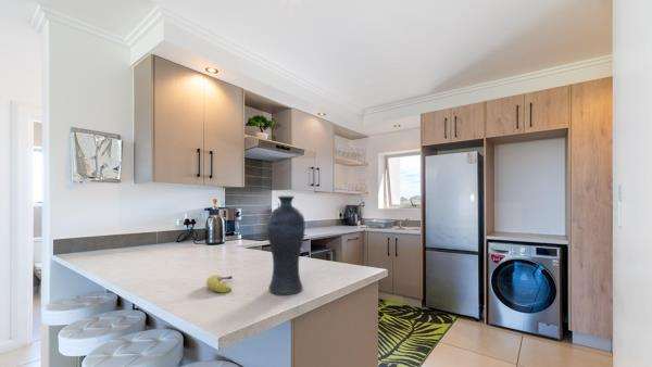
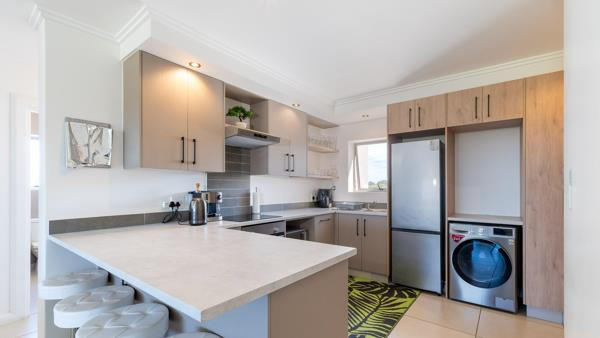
- vase (286, 242)
- fruit (220, 280)
